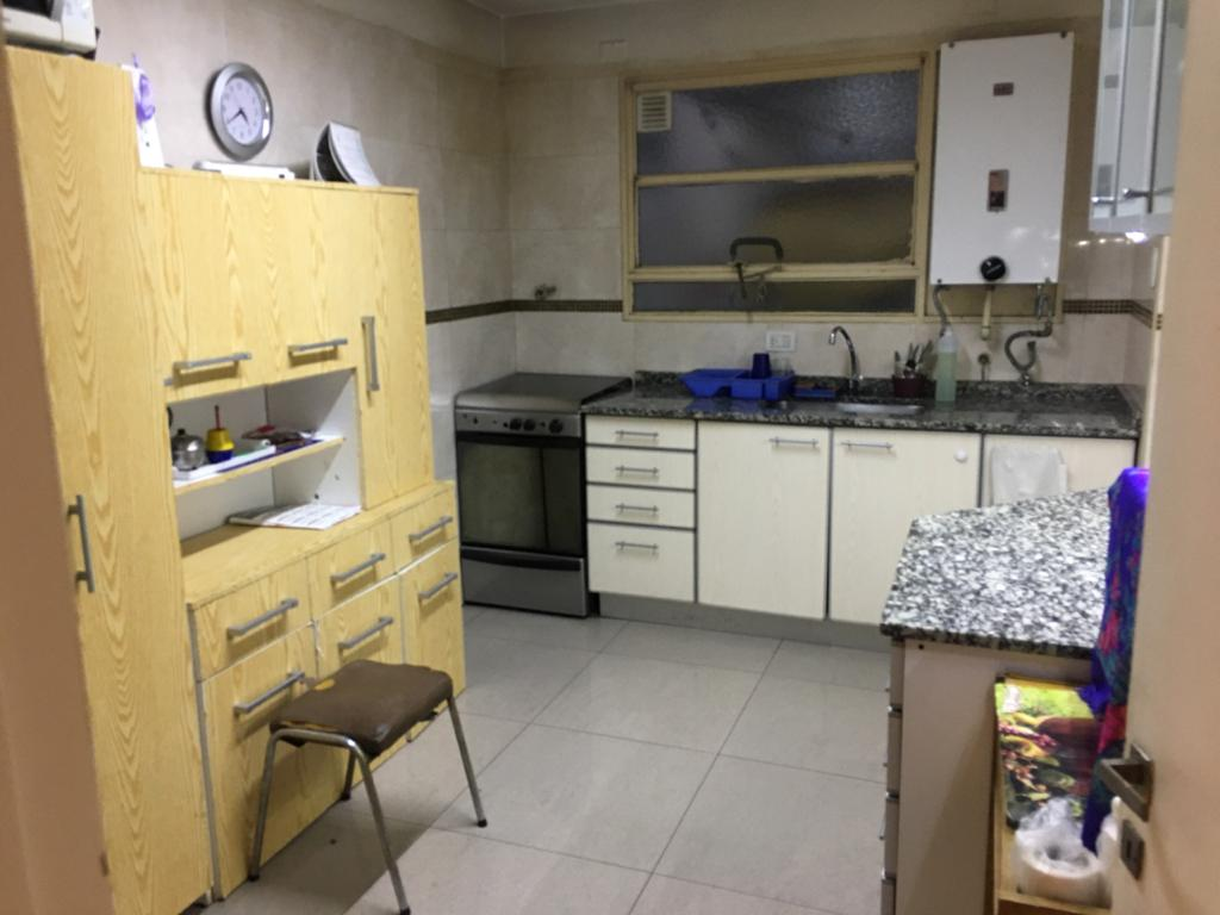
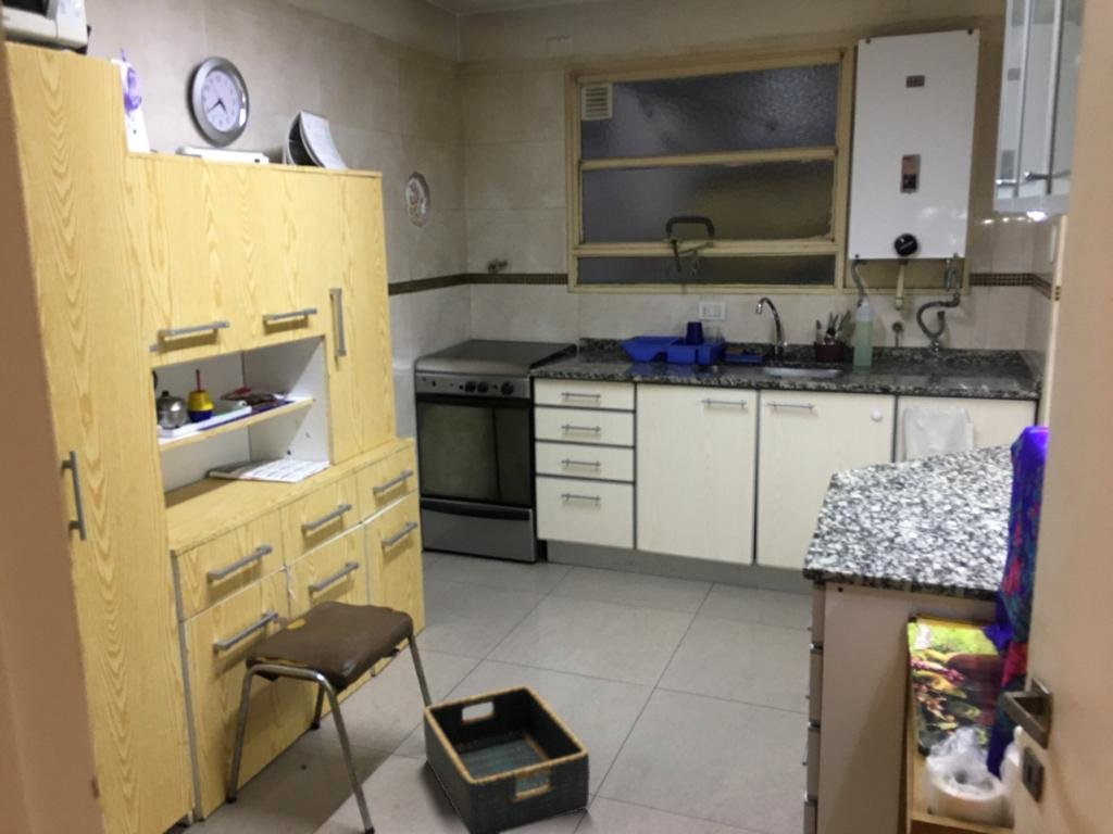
+ basket (502, 756)
+ decorative plate (416, 199)
